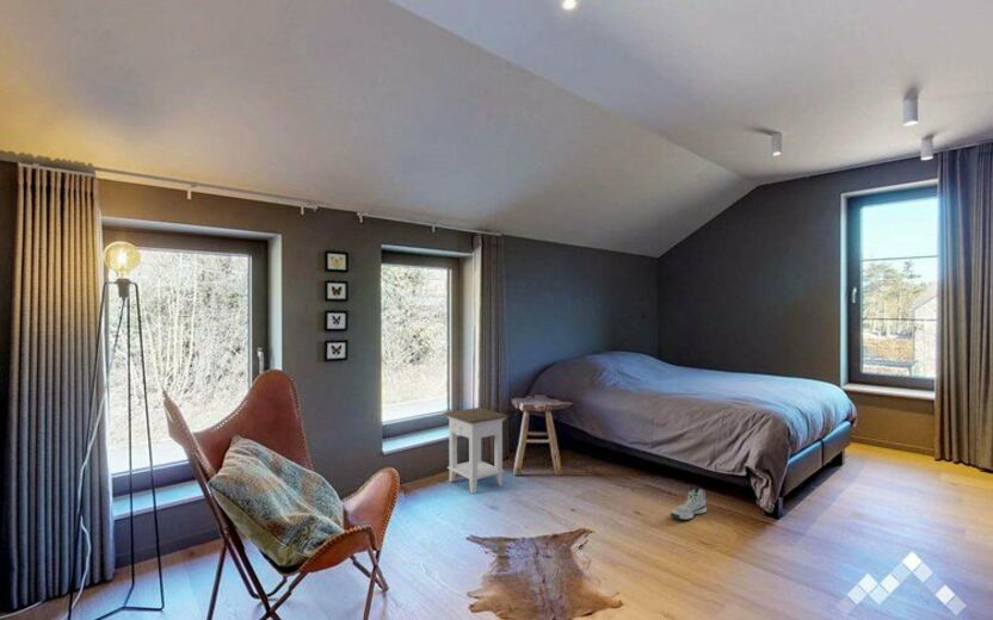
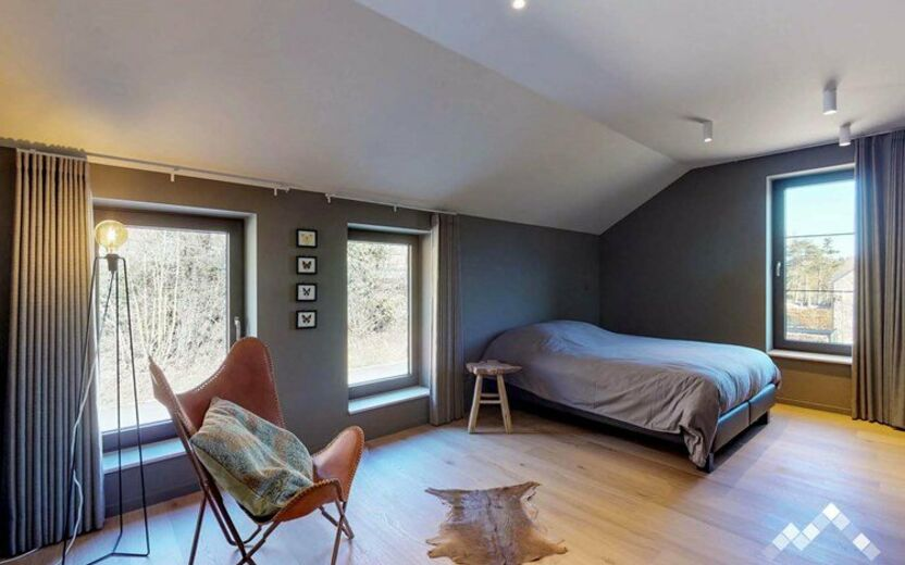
- nightstand (475, 448)
- sneaker (687, 500)
